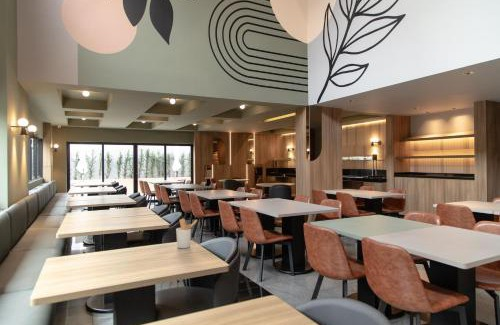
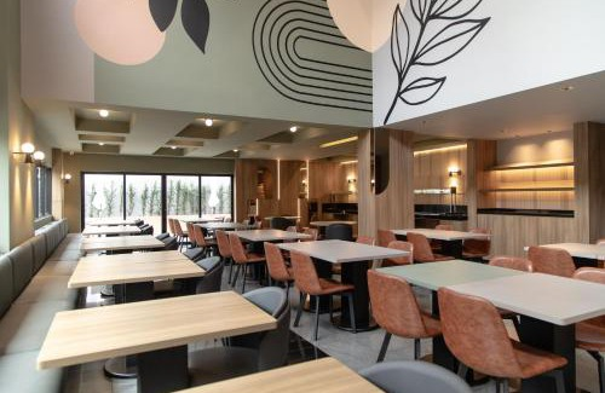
- utensil holder (187, 232)
